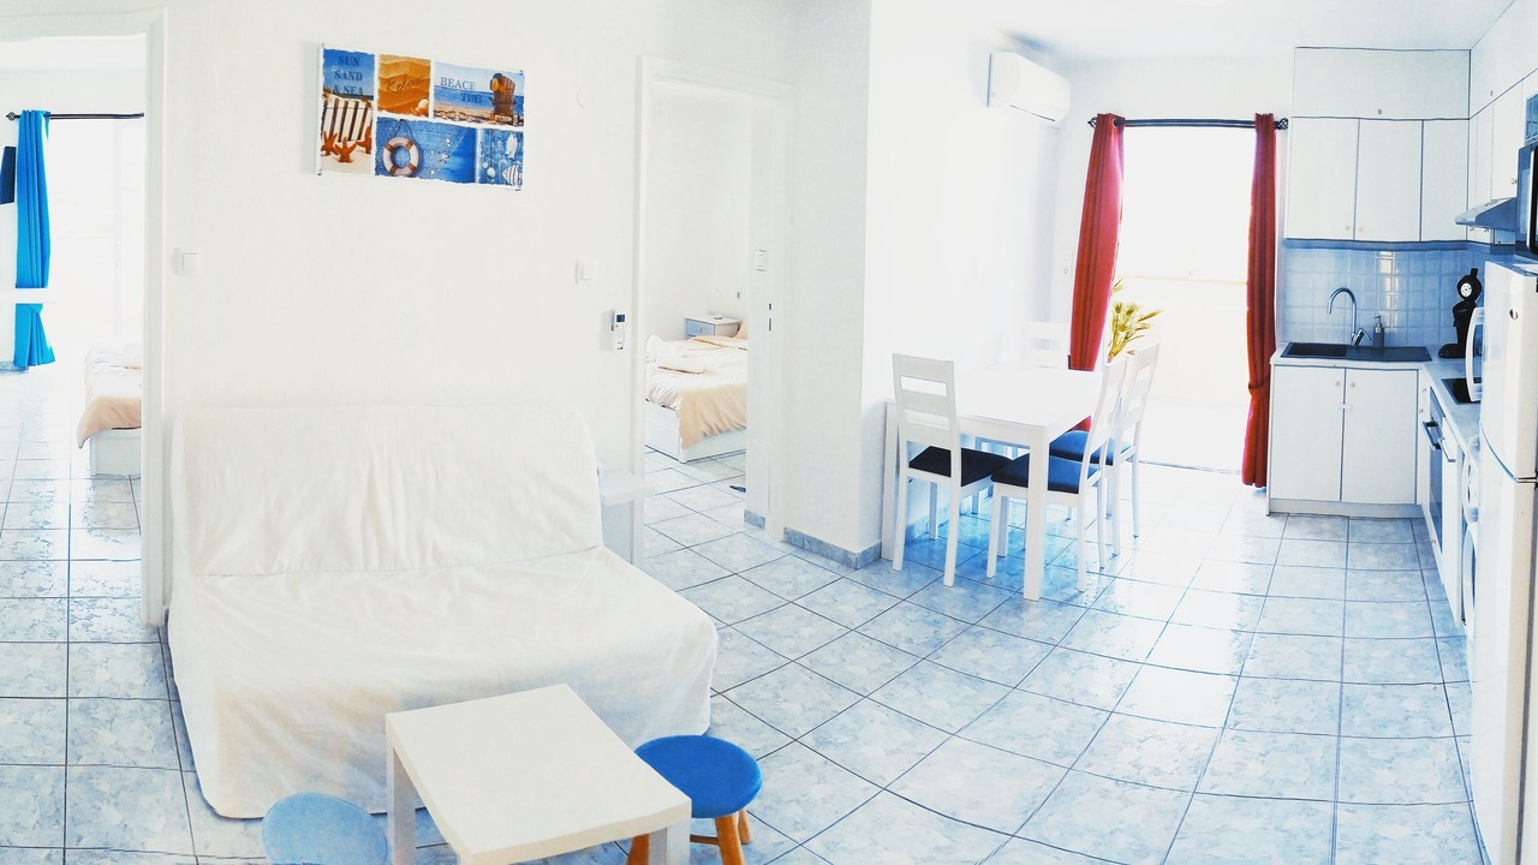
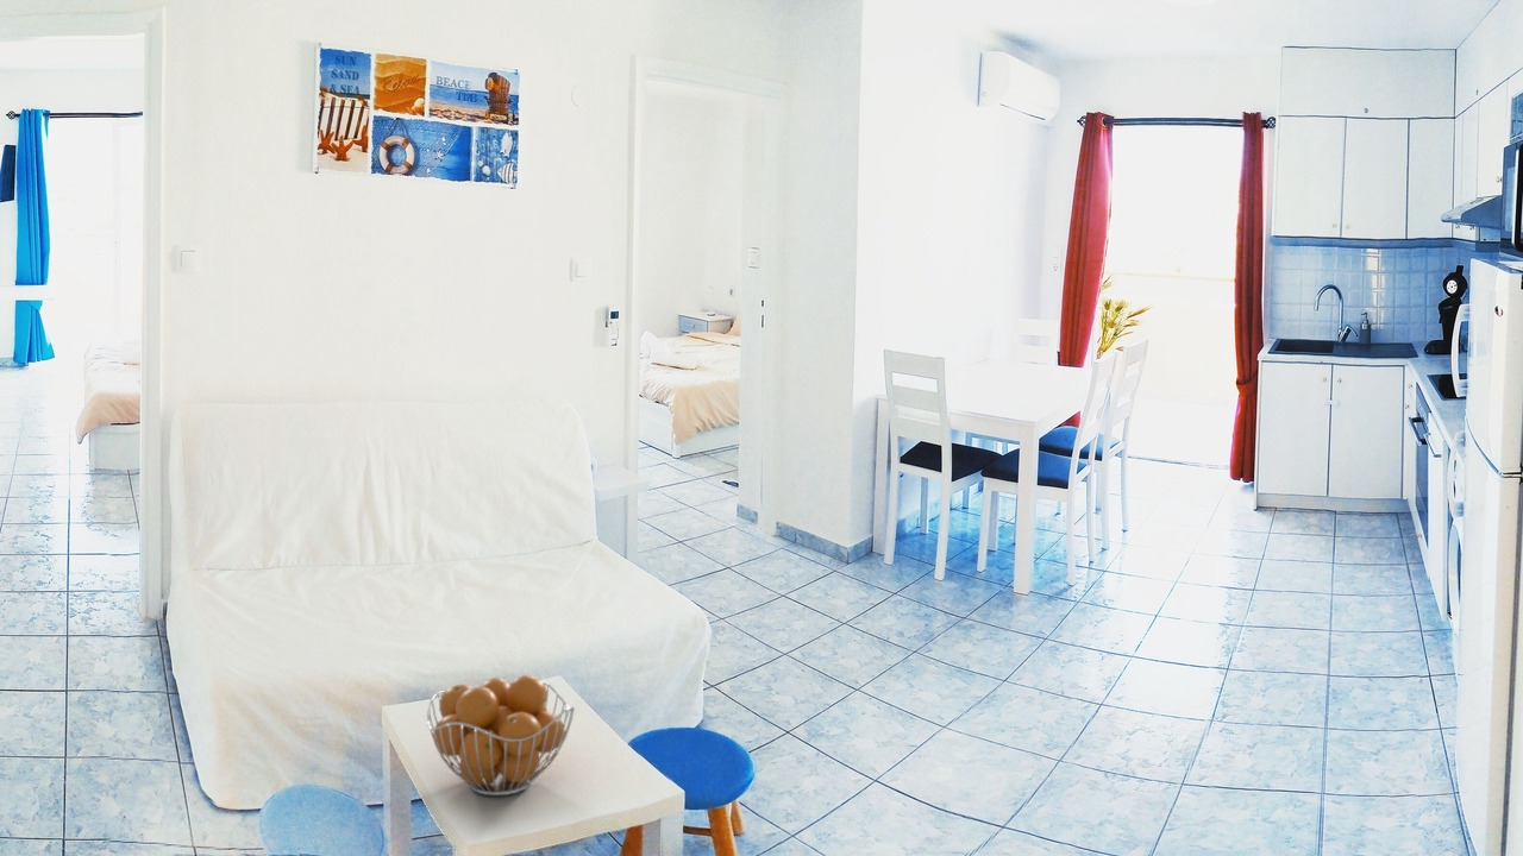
+ fruit basket (501, 731)
